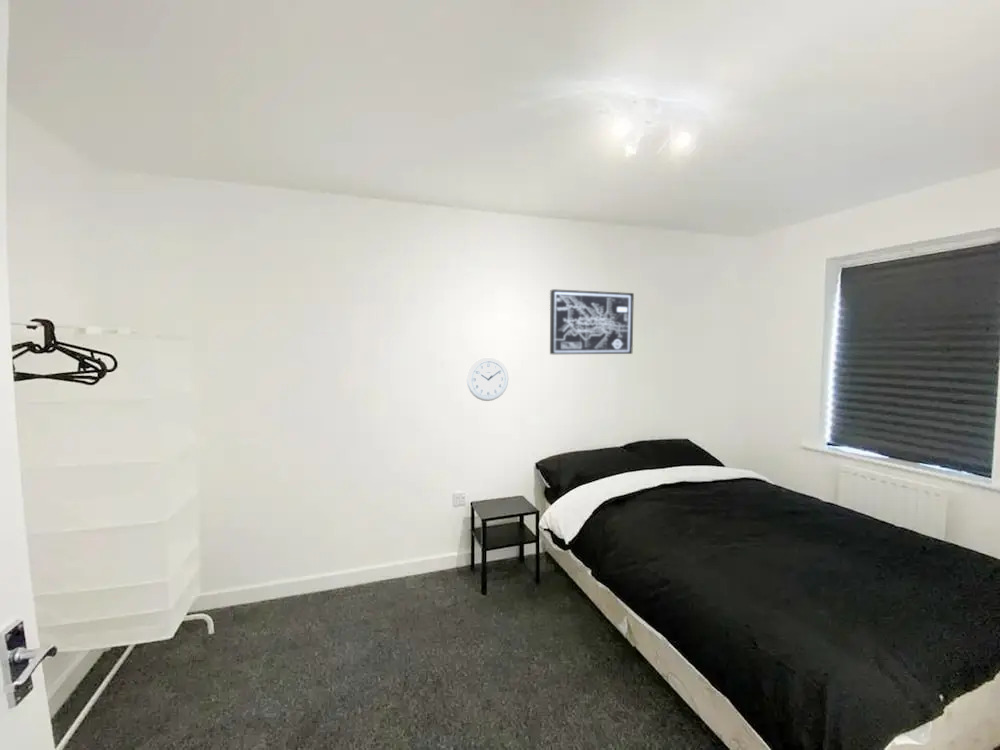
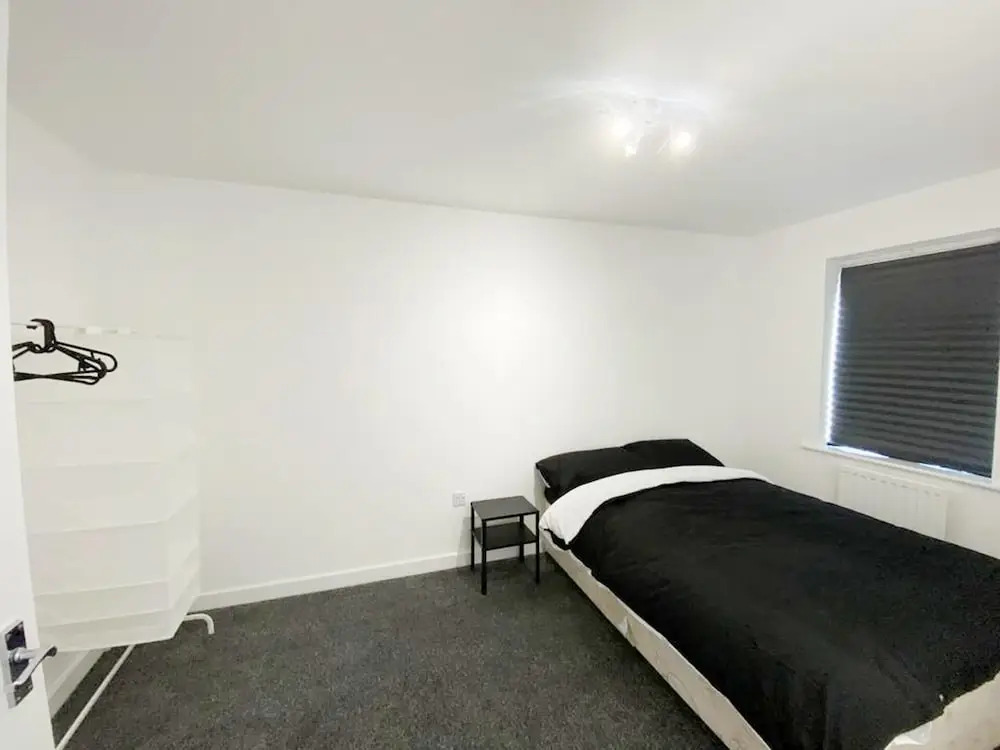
- wall art (592, 322)
- wall clock (488, 379)
